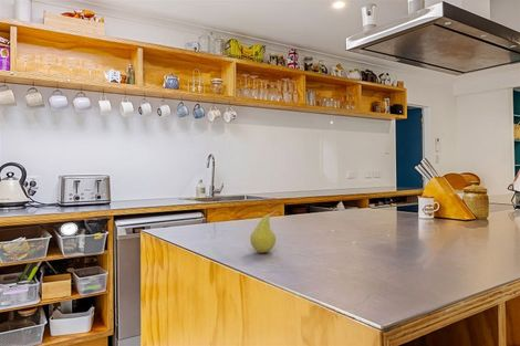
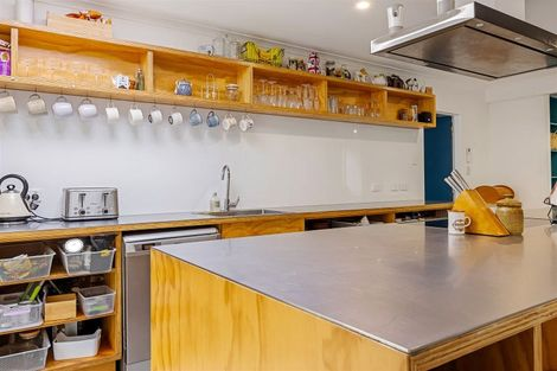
- fruit (264, 230)
